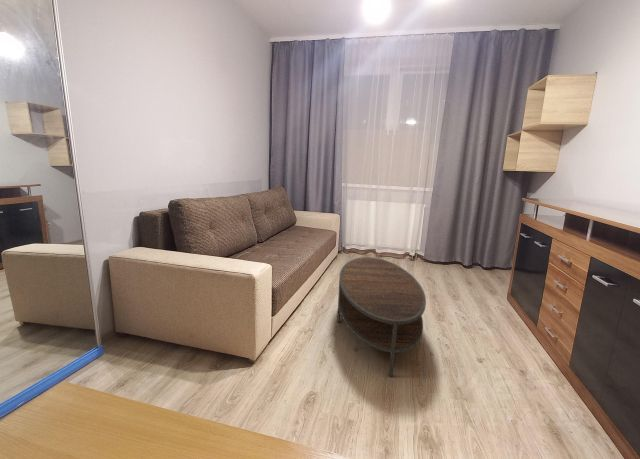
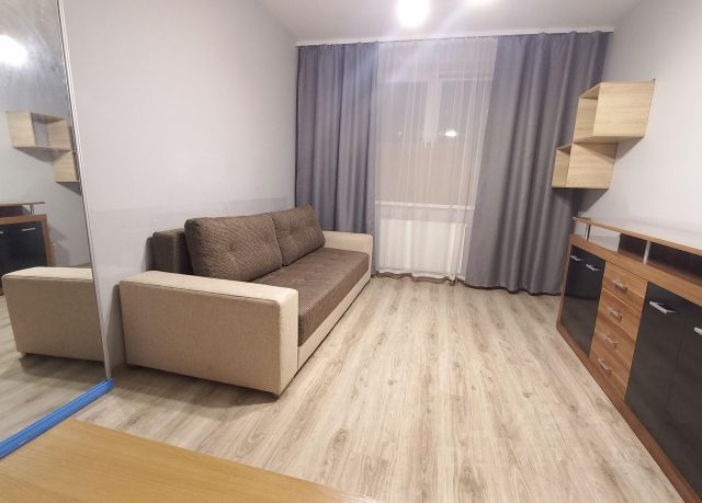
- coffee table (377, 302)
